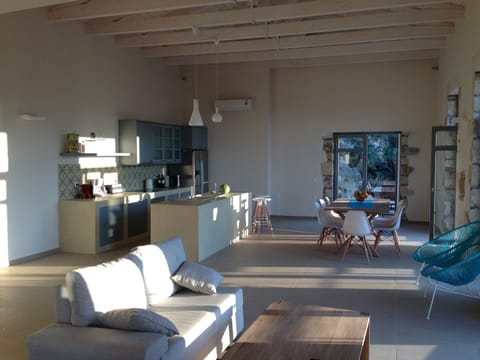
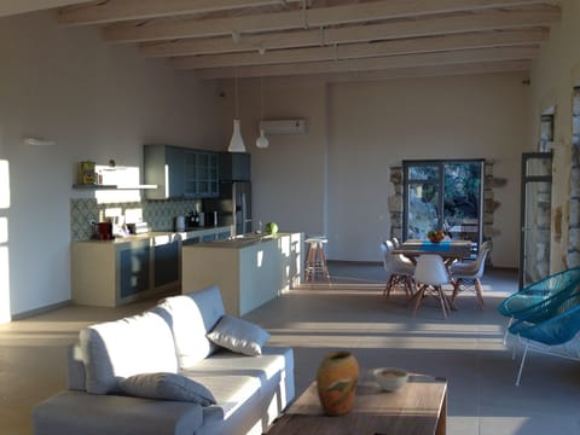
+ bowl (390, 381)
+ vase (337, 382)
